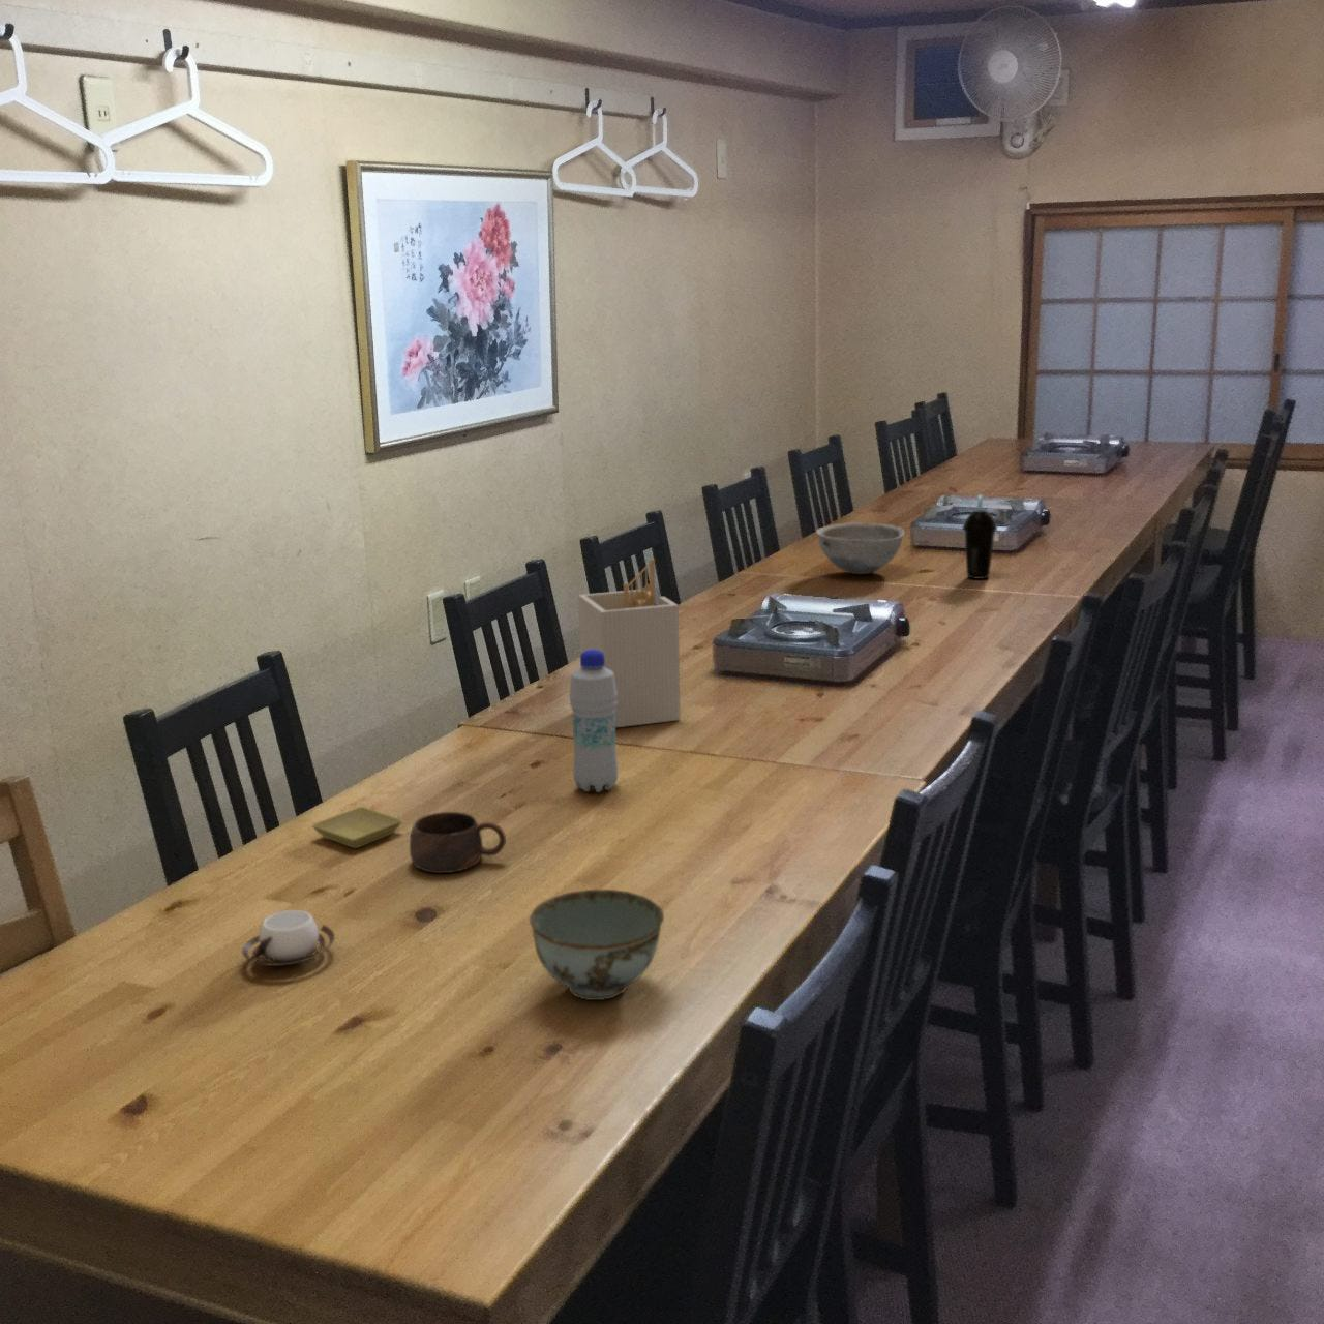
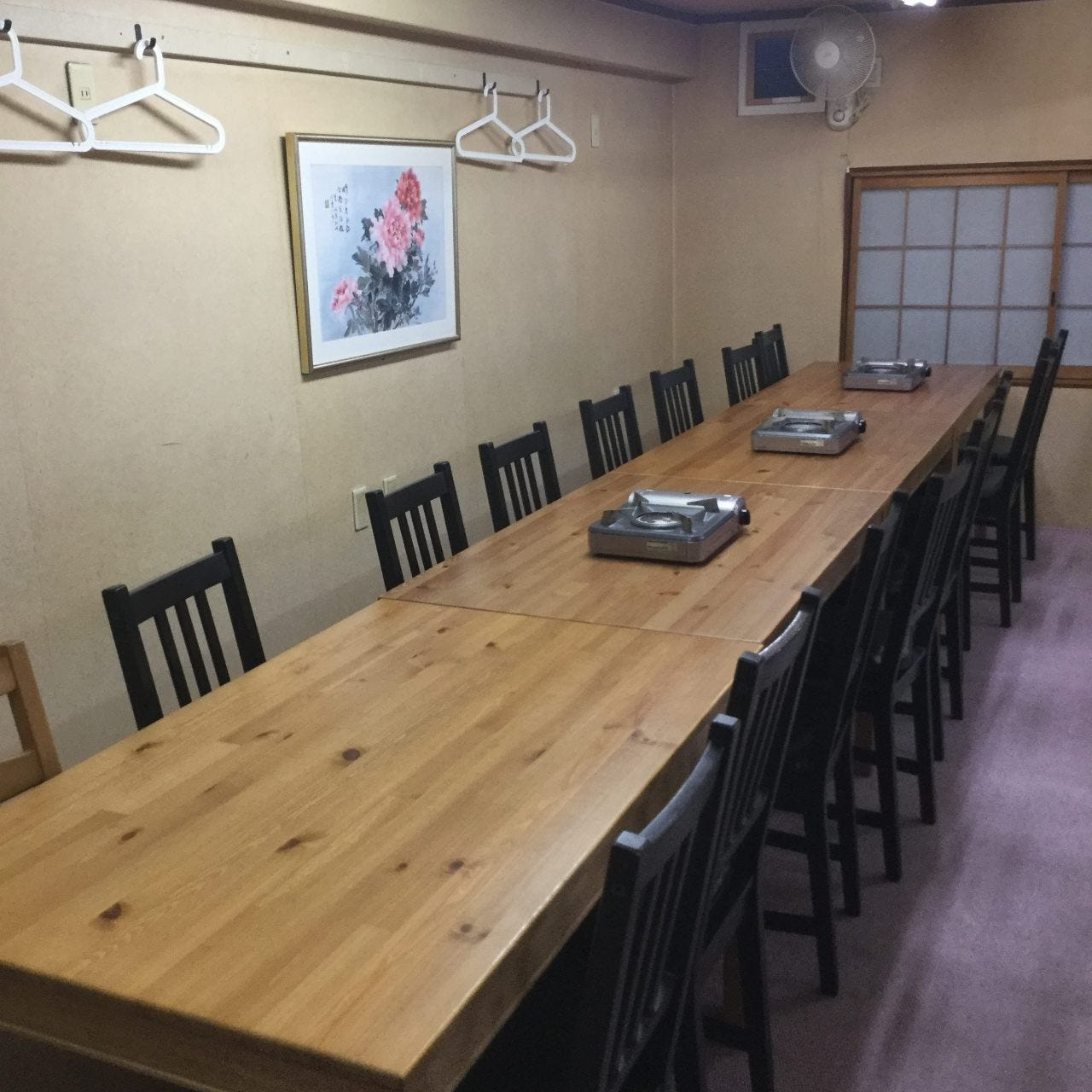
- cup (289, 938)
- cup (978, 536)
- cup (456, 841)
- bowl (860, 552)
- saucer (356, 828)
- bottle (594, 719)
- utensil holder (628, 638)
- bowl (597, 951)
